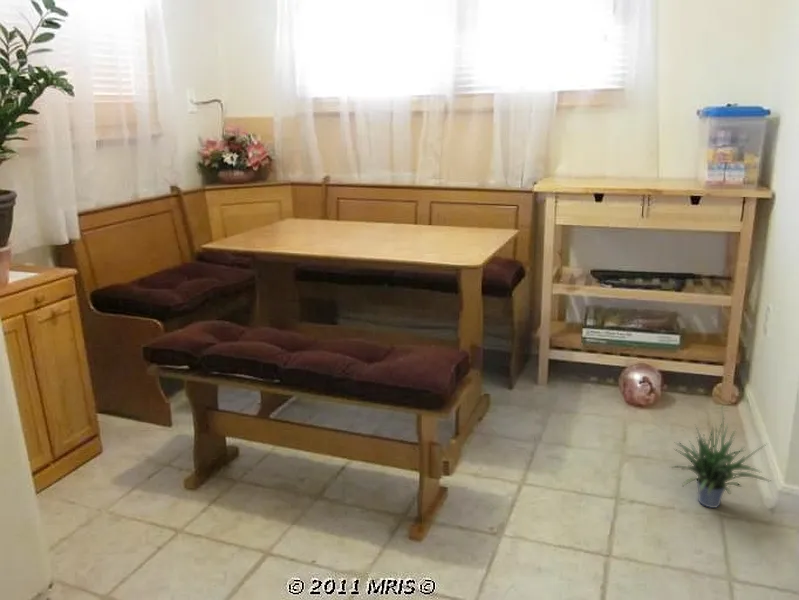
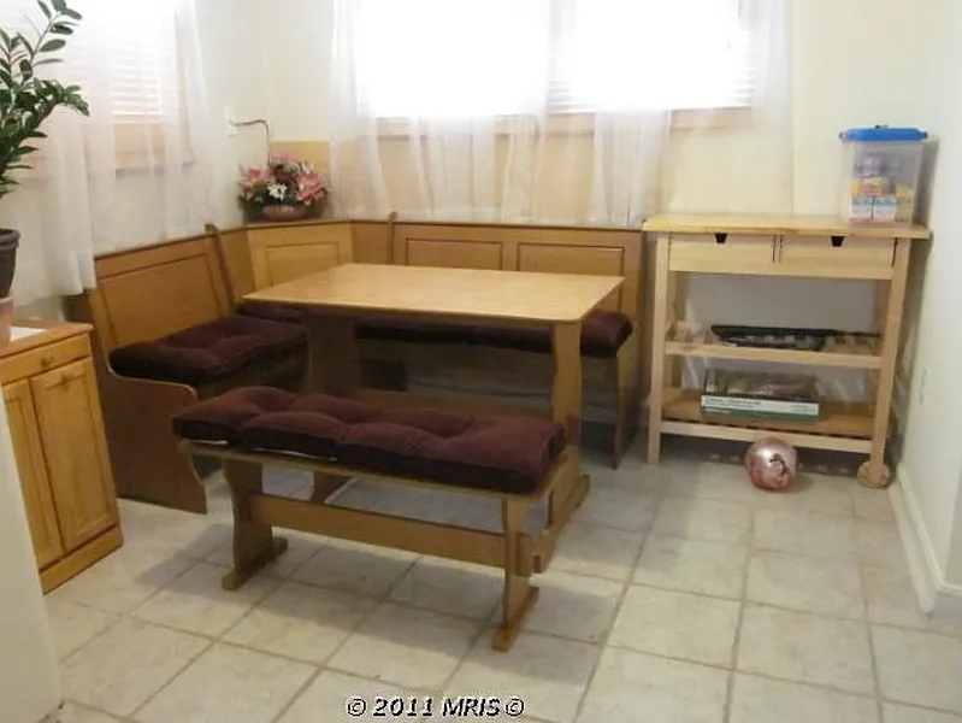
- potted plant (719, 460)
